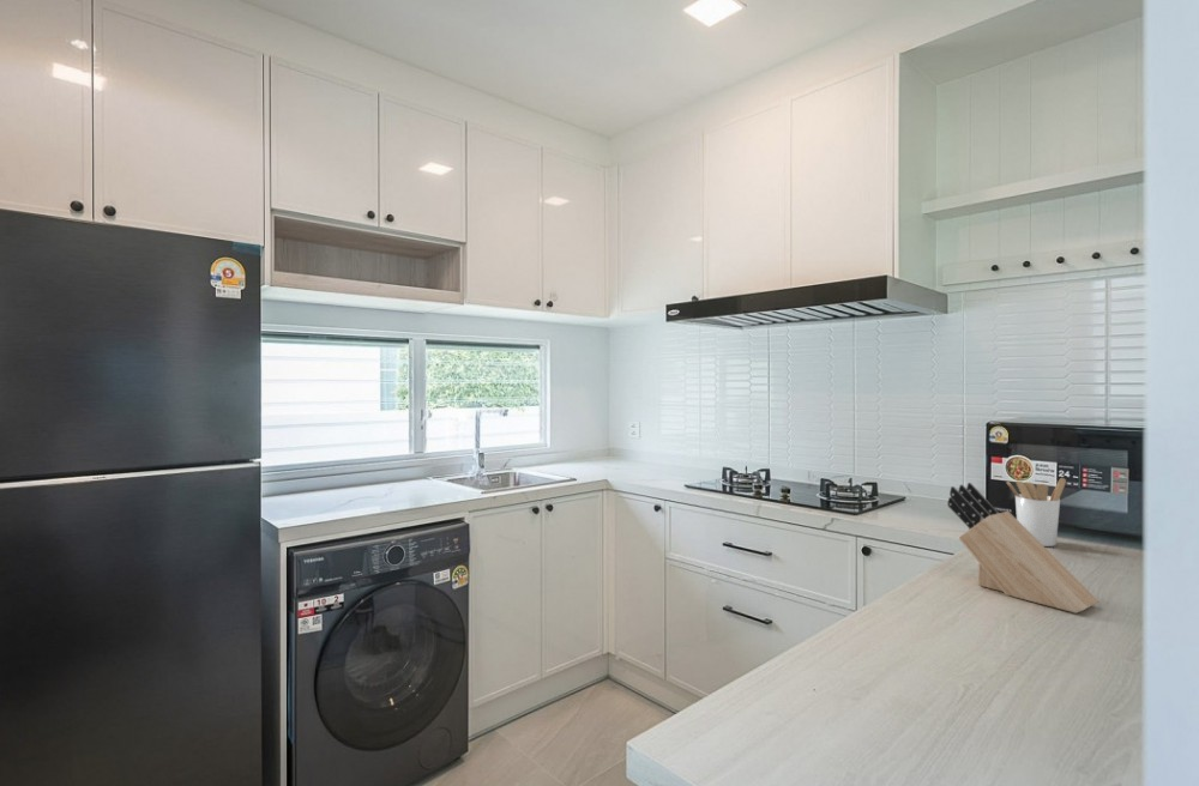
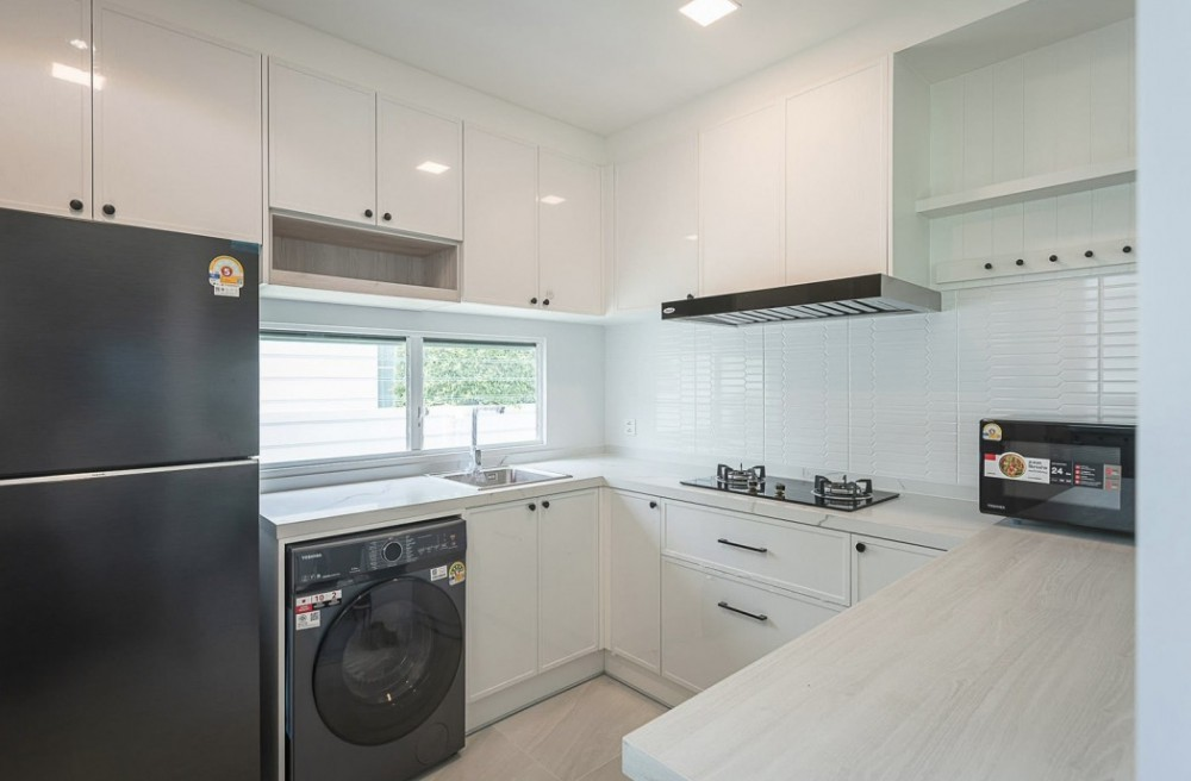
- knife block (1013, 540)
- utensil holder (1035, 509)
